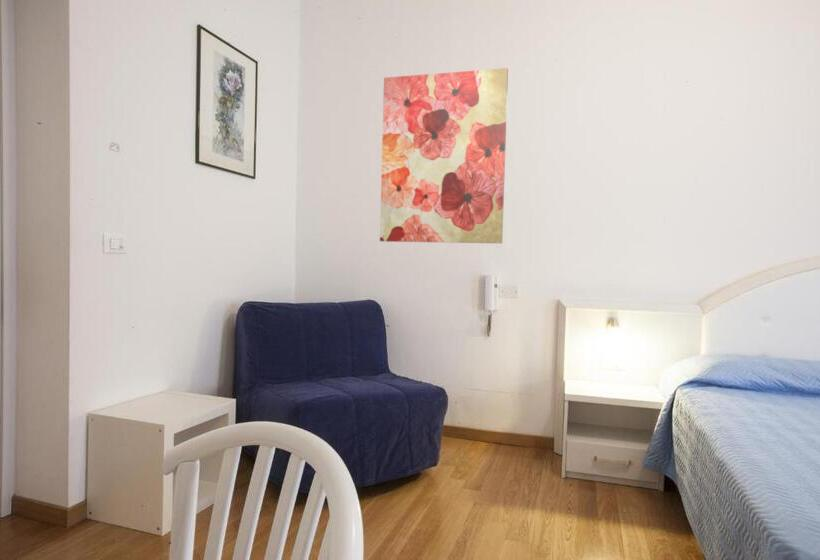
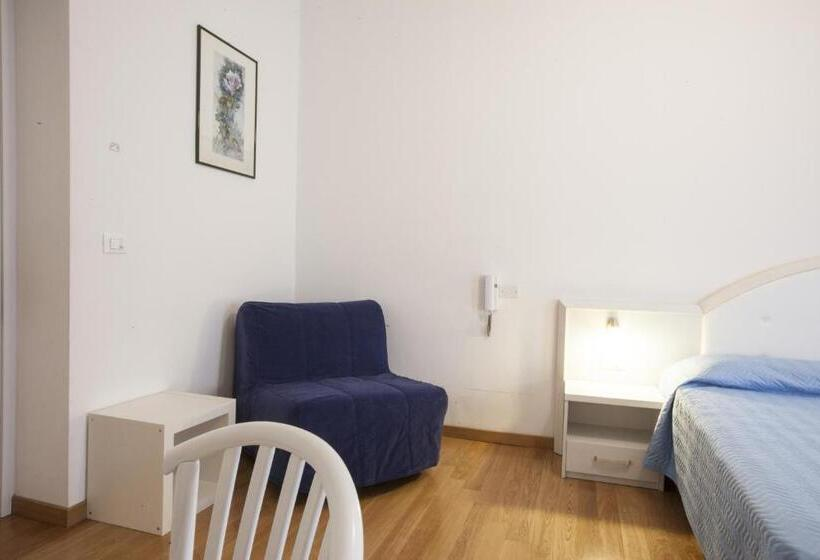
- wall art (441, 158)
